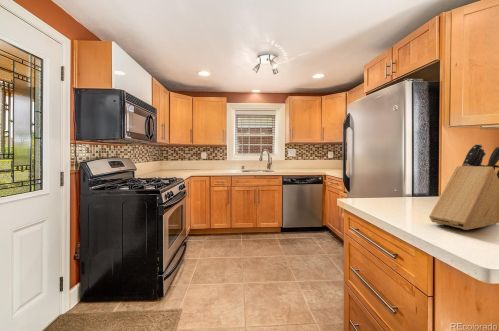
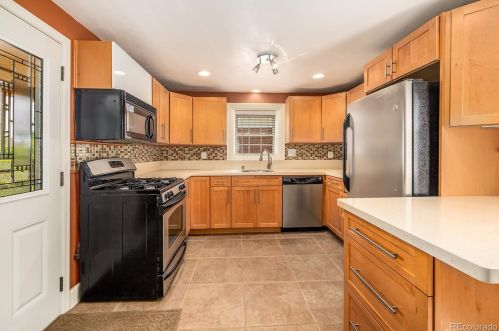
- knife block (471, 182)
